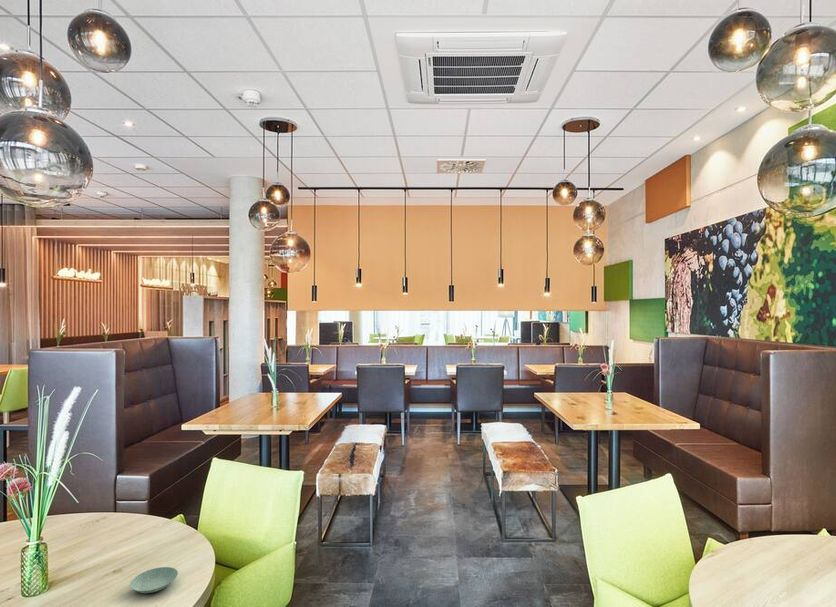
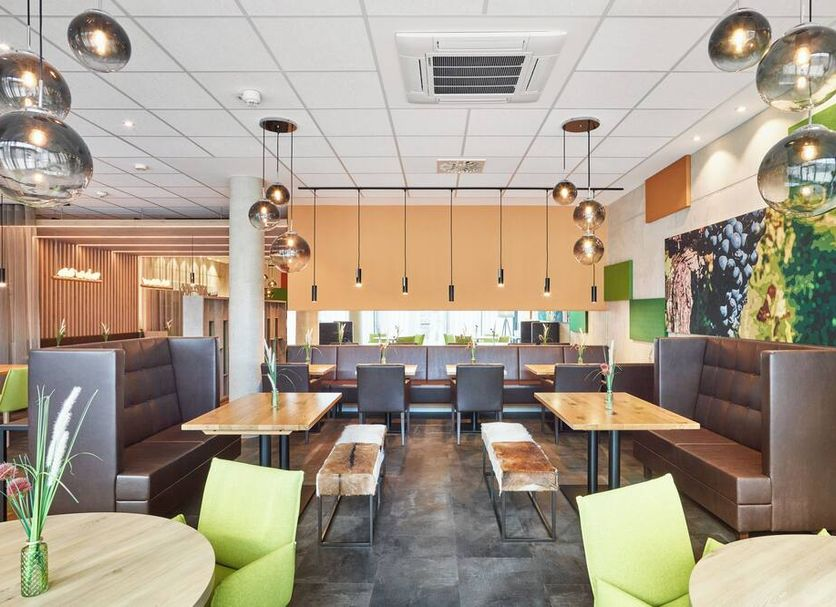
- saucer (154, 582)
